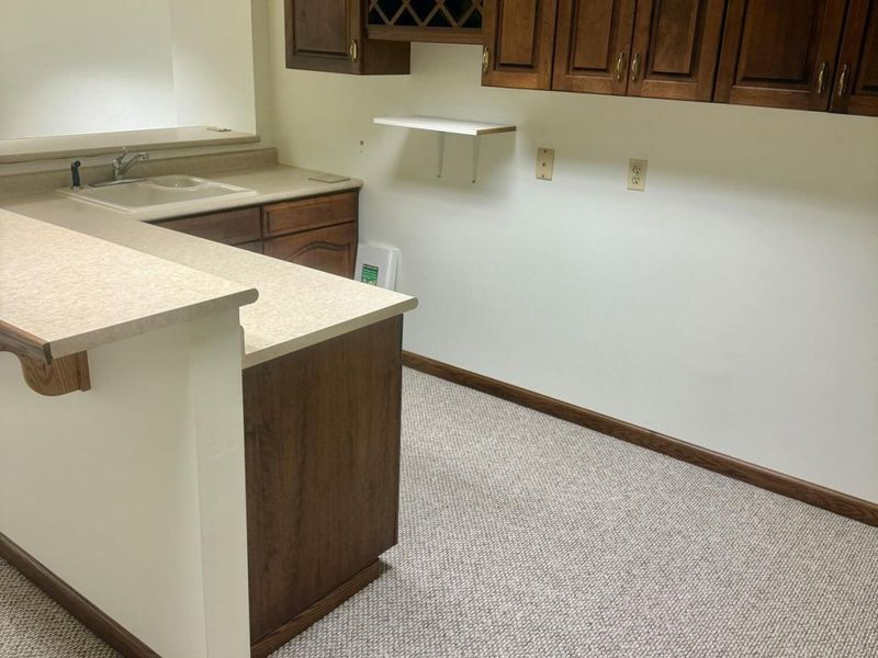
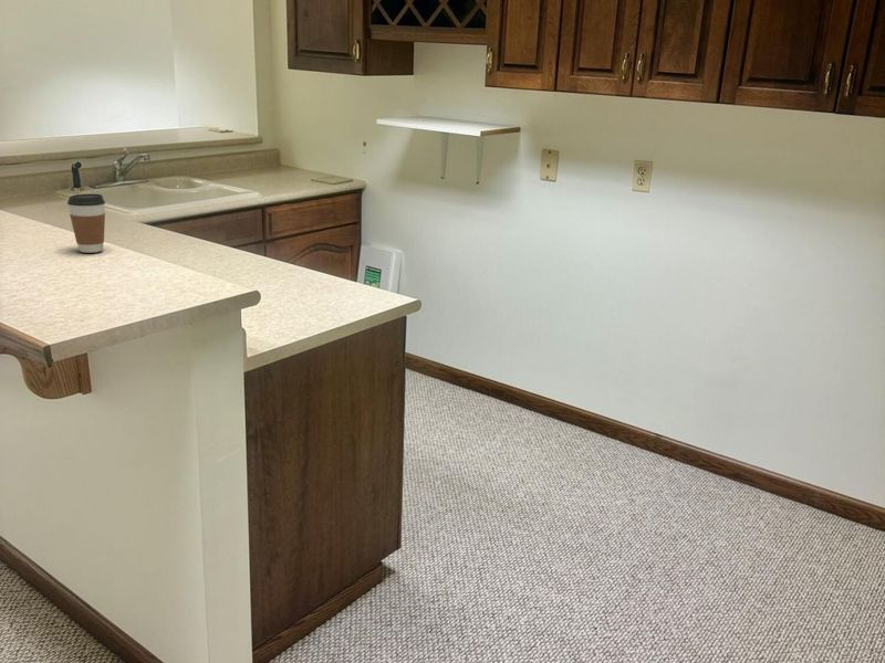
+ coffee cup (87, 222)
